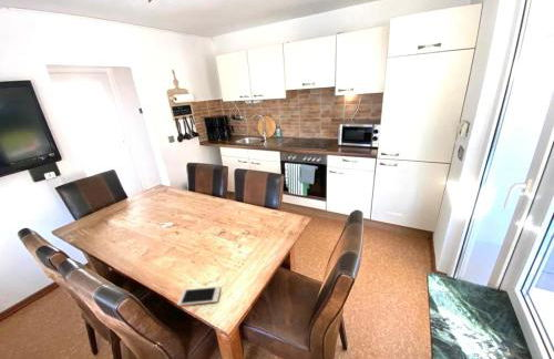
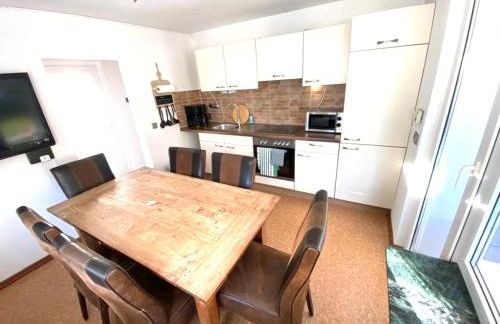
- cell phone (199, 295)
